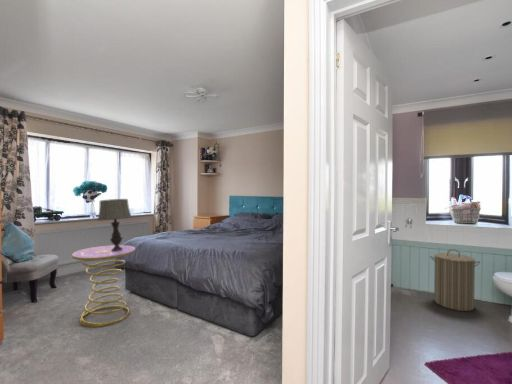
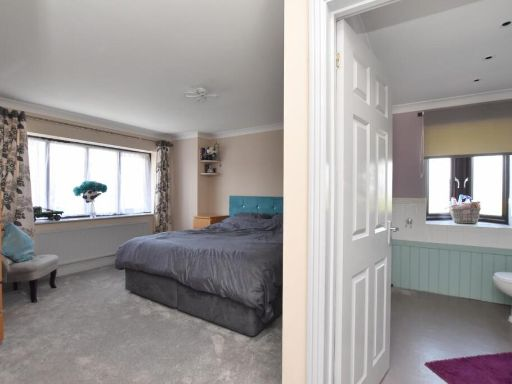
- side table (105, 283)
- table lamp (117, 225)
- laundry hamper (453, 276)
